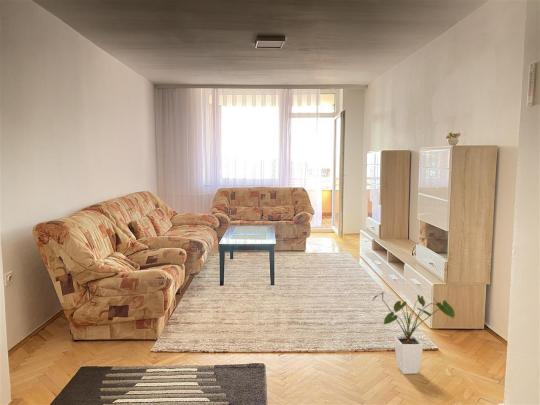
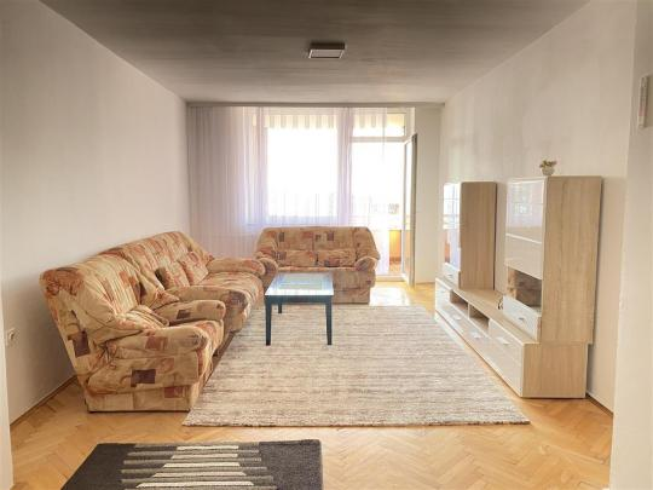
- house plant (411, 334)
